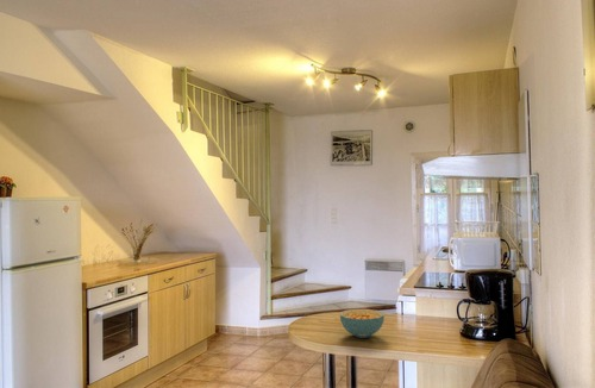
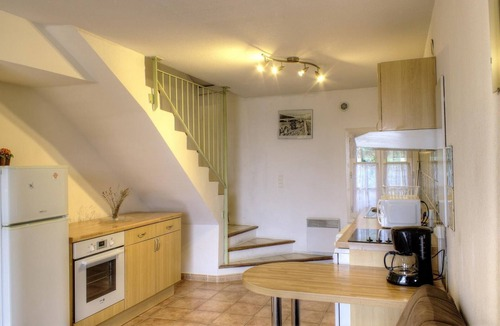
- cereal bowl (362, 325)
